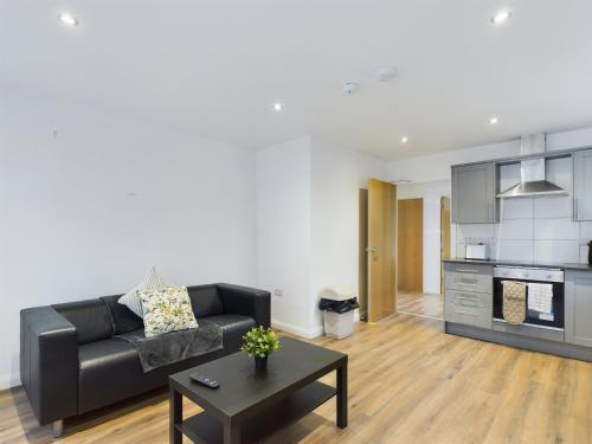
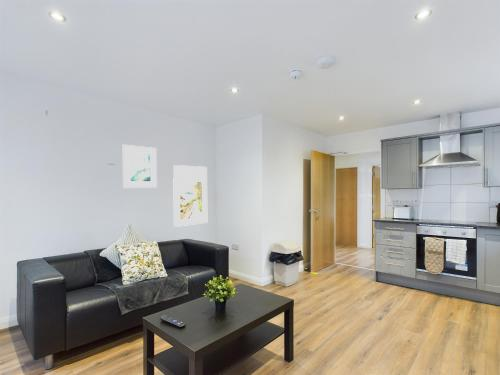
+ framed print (140, 167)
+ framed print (191, 195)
